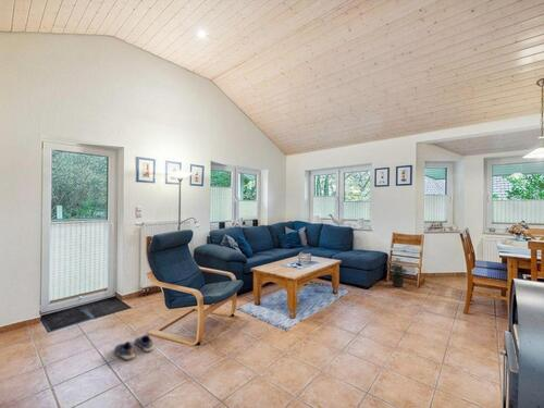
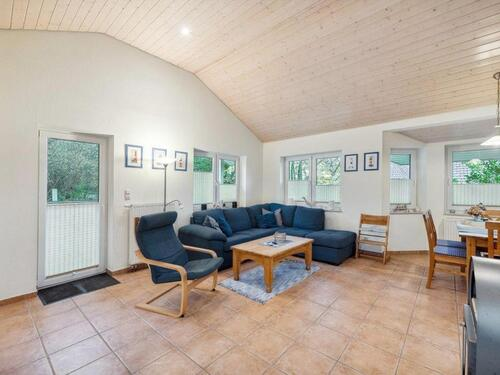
- potted plant (396, 274)
- shoe (135, 343)
